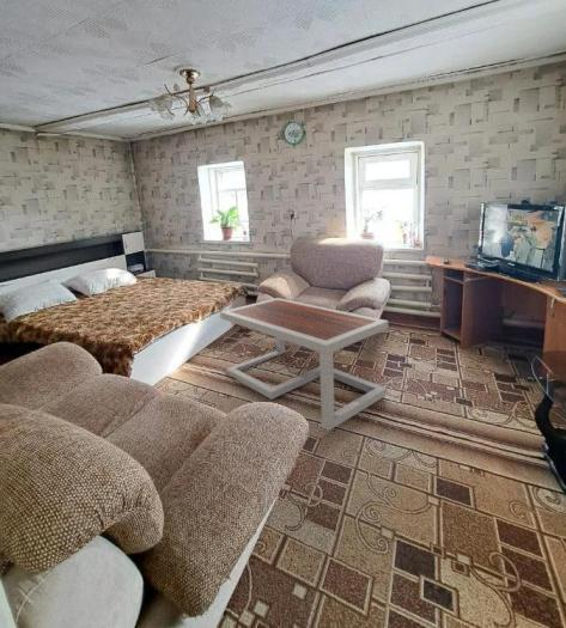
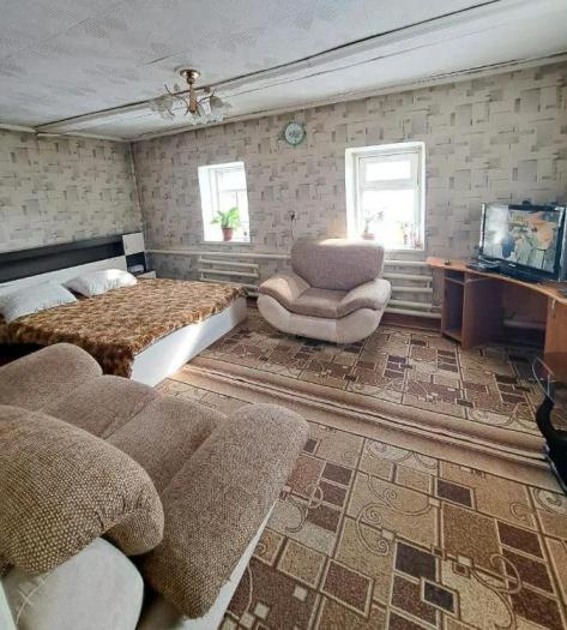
- coffee table (299, 345)
